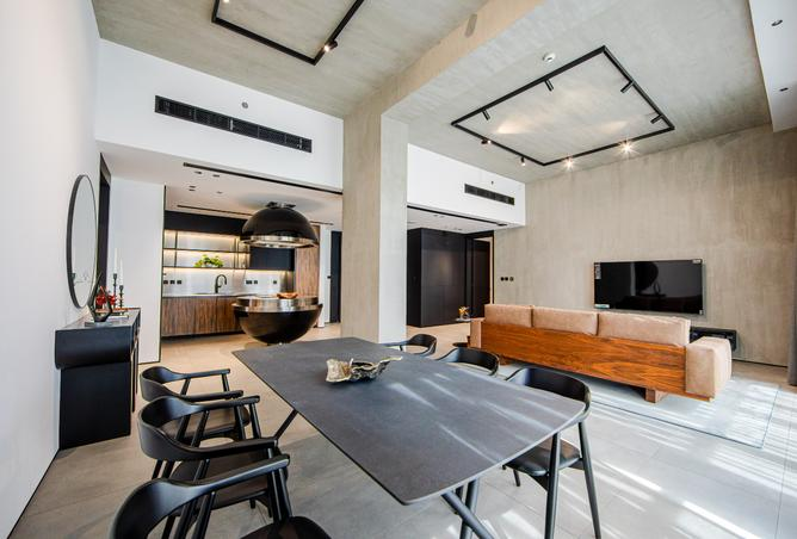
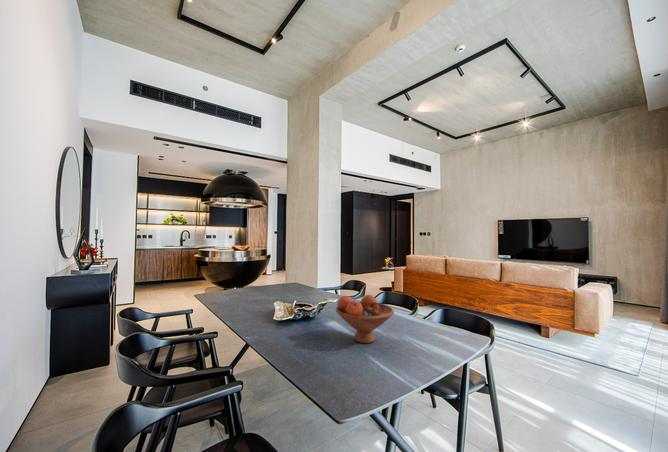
+ fruit bowl (364, 318)
